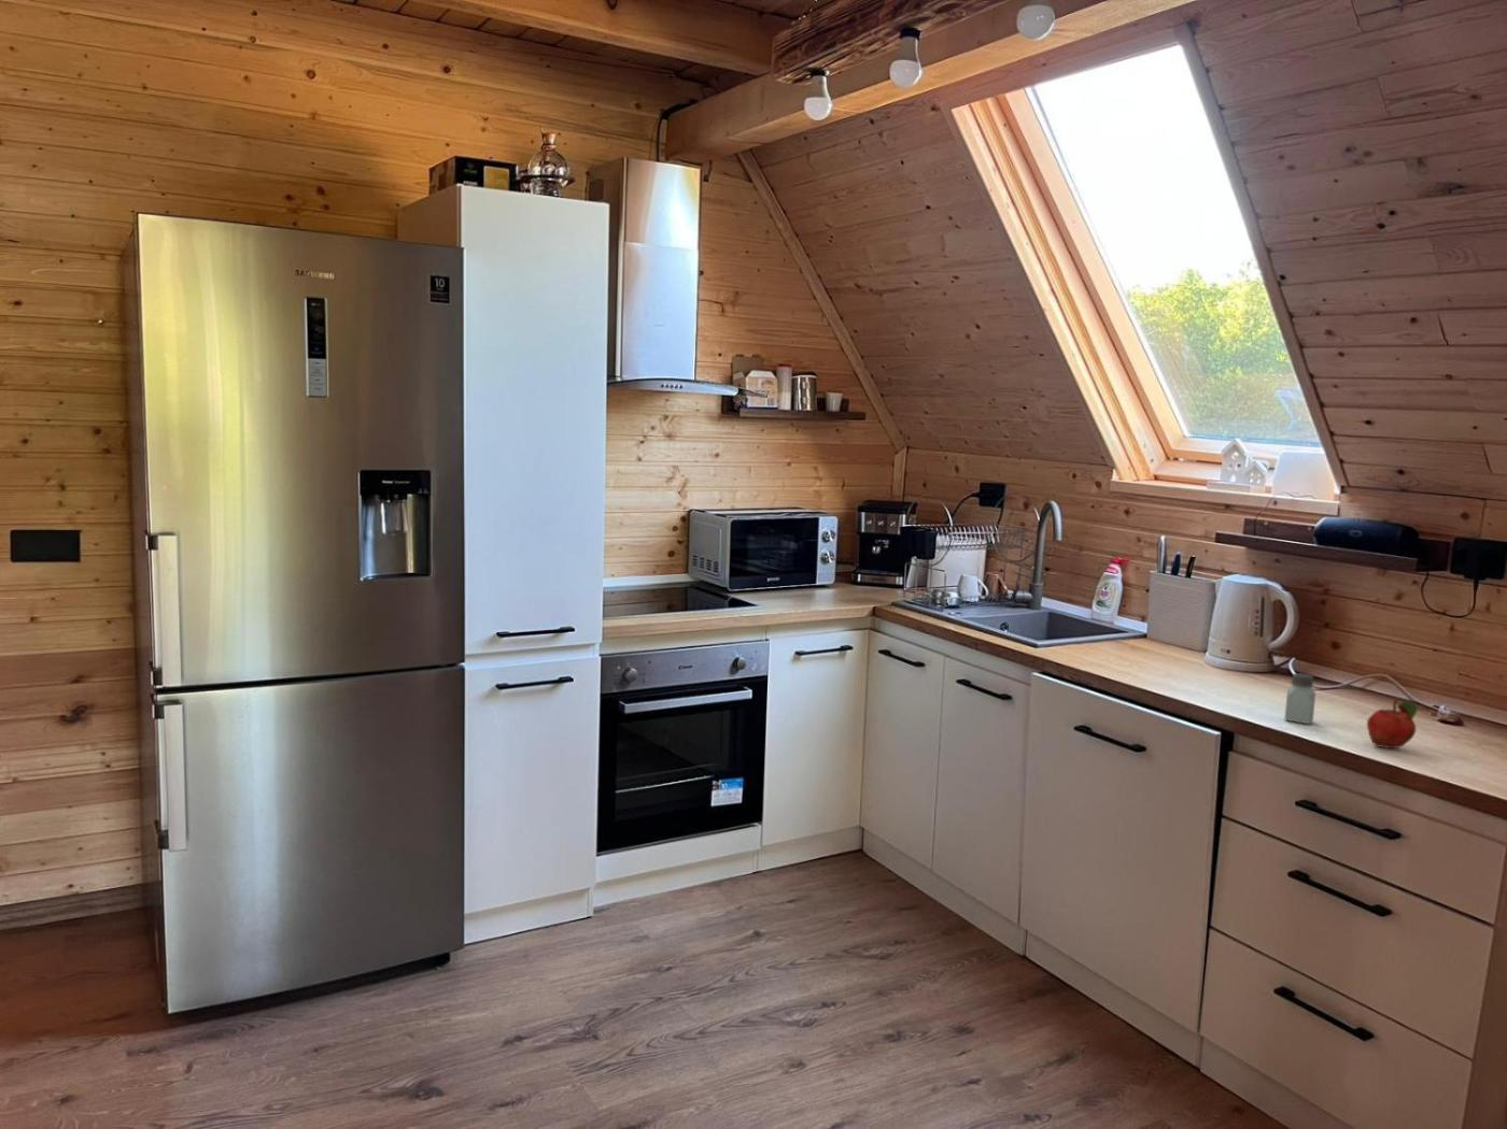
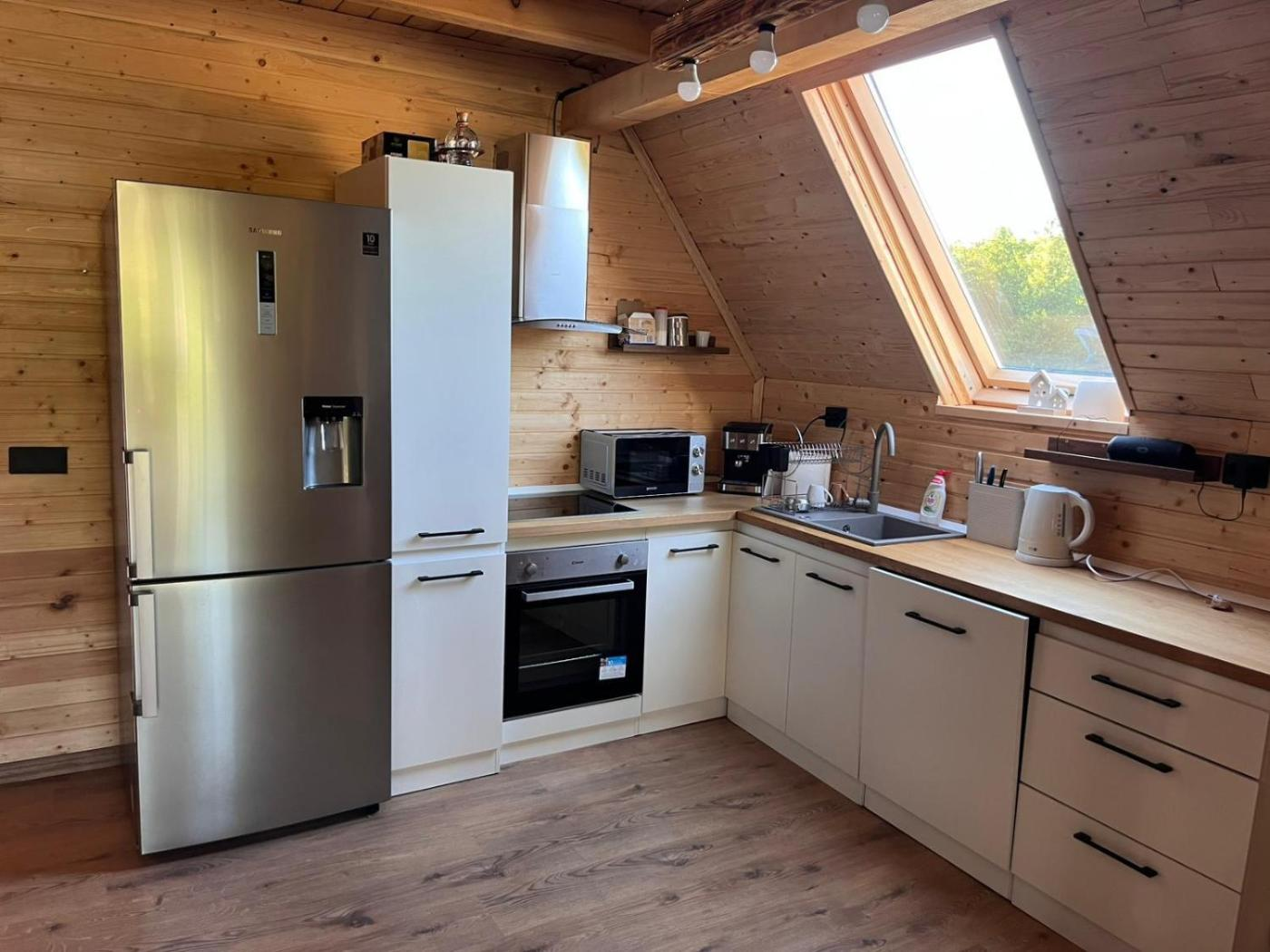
- saltshaker (1301, 697)
- fruit (1393, 722)
